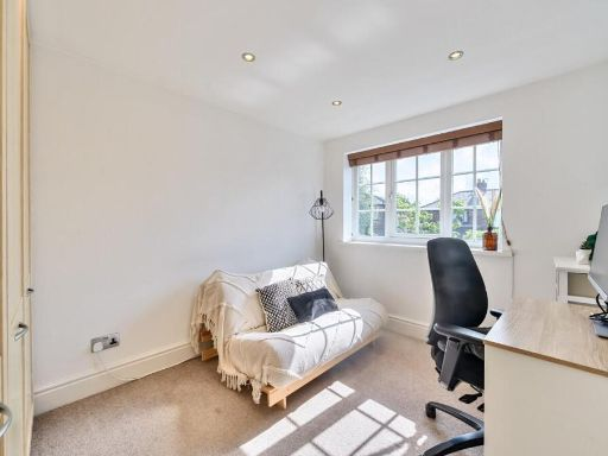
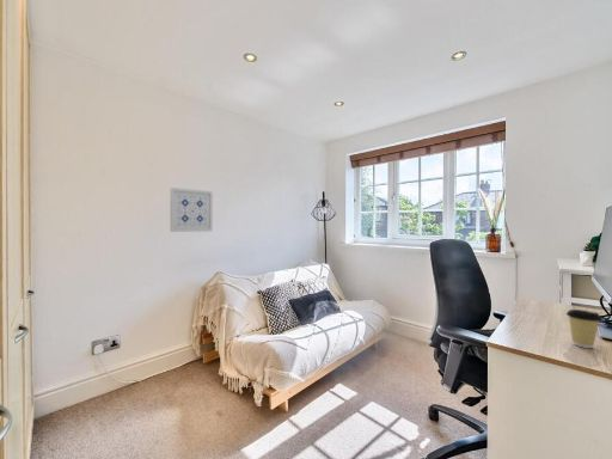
+ coffee cup (582, 328)
+ wall art (191, 210)
